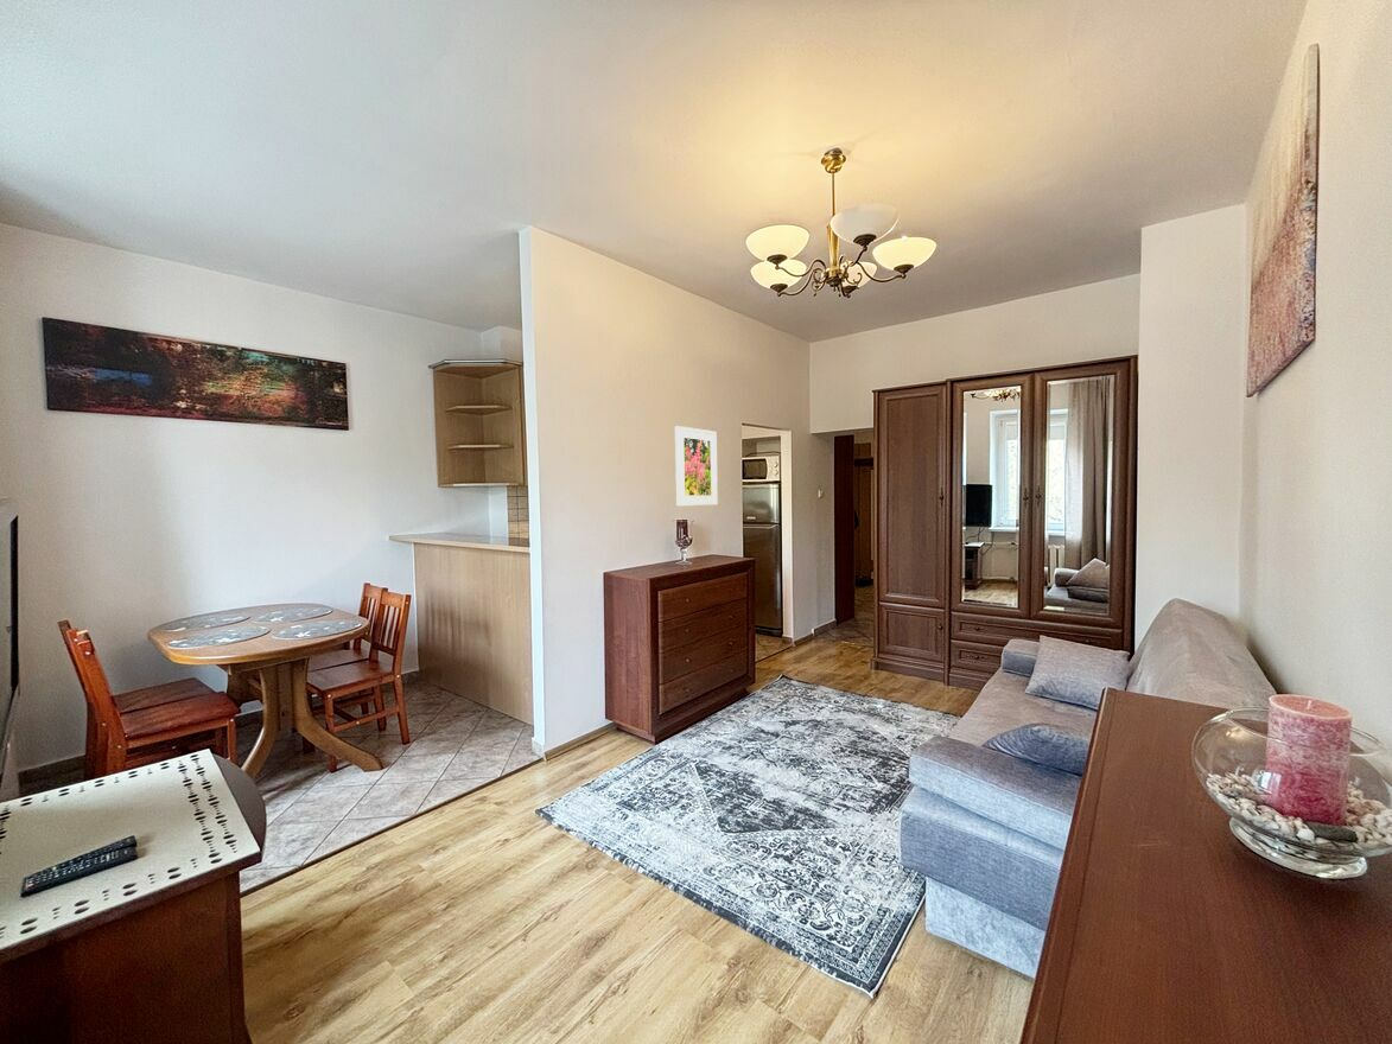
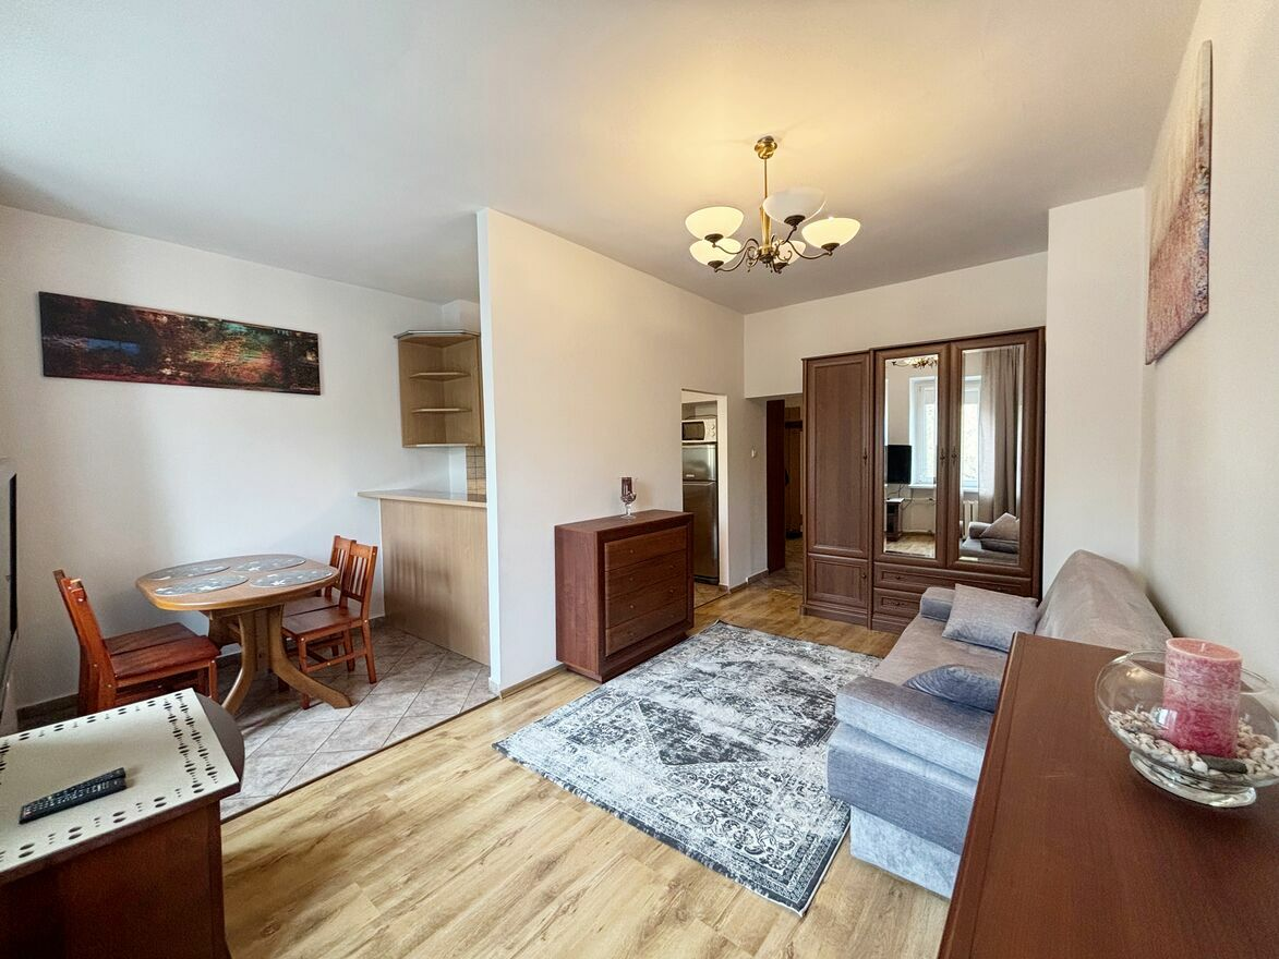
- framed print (697, 466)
